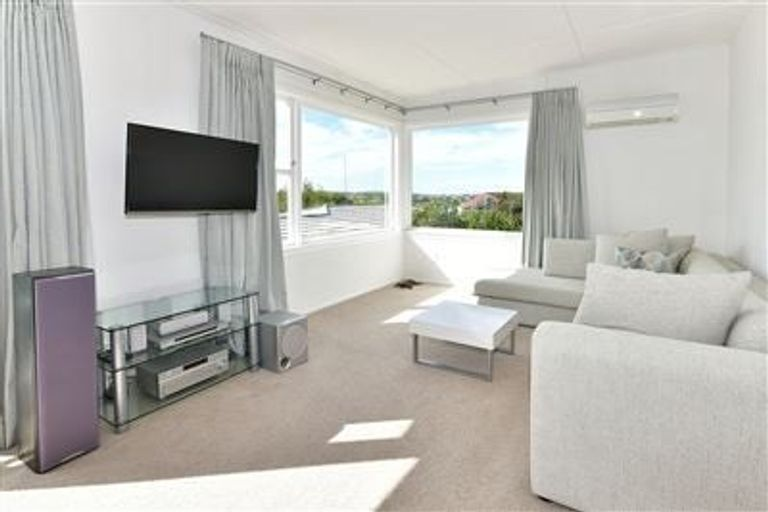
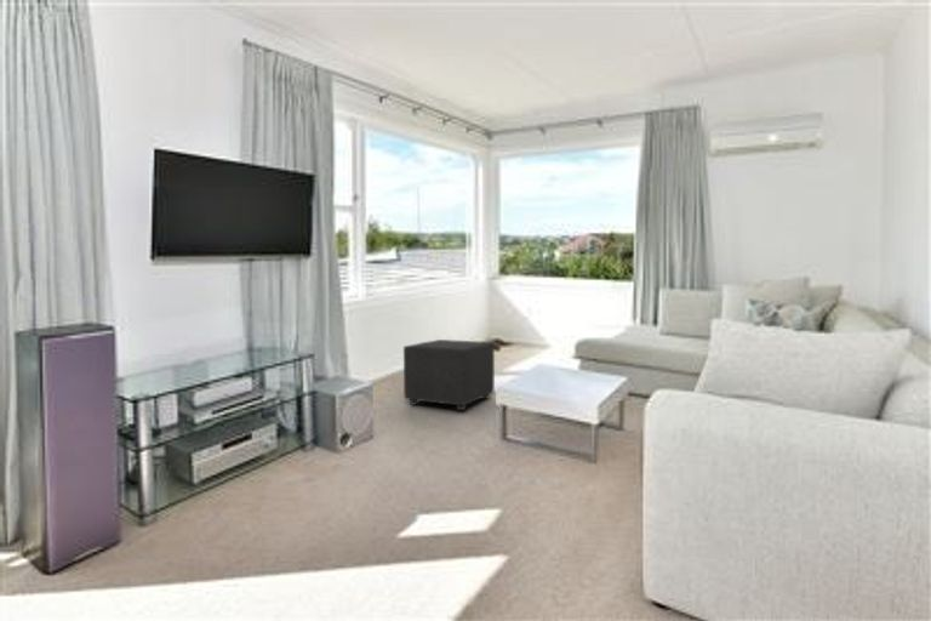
+ ottoman (450, 371)
